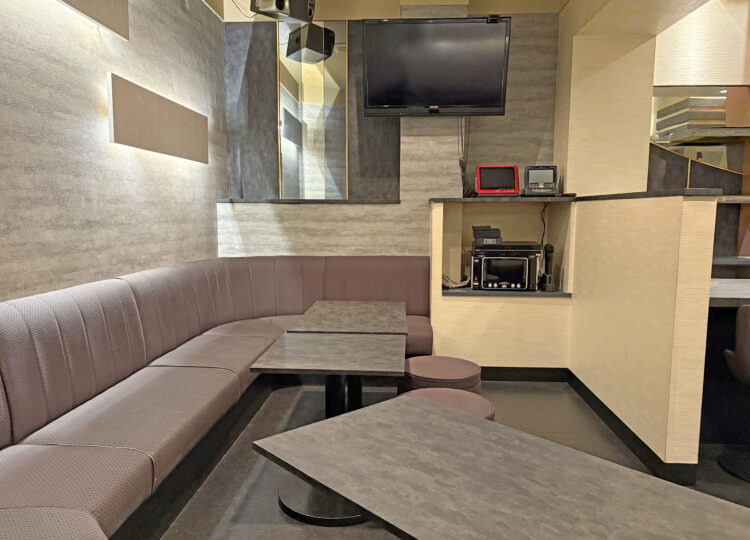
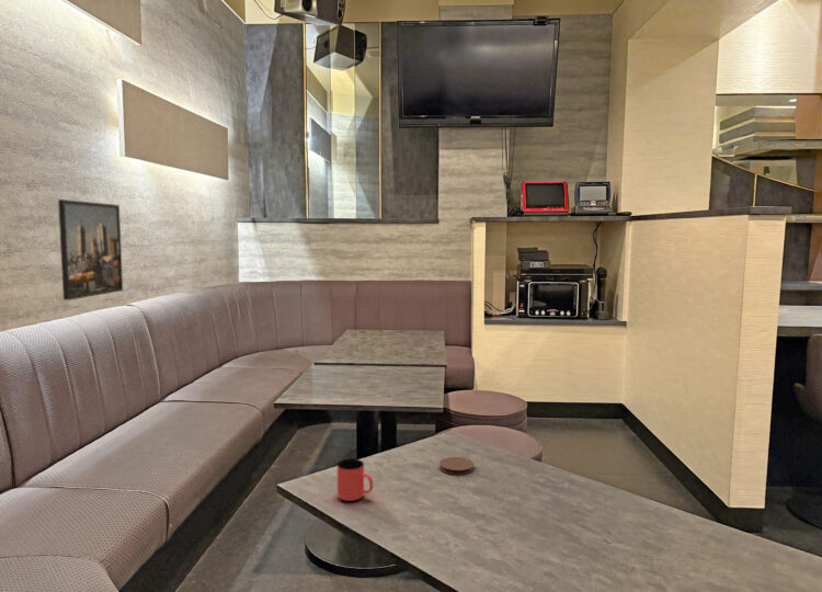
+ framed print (93, 249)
+ coaster (456, 465)
+ cup (355, 480)
